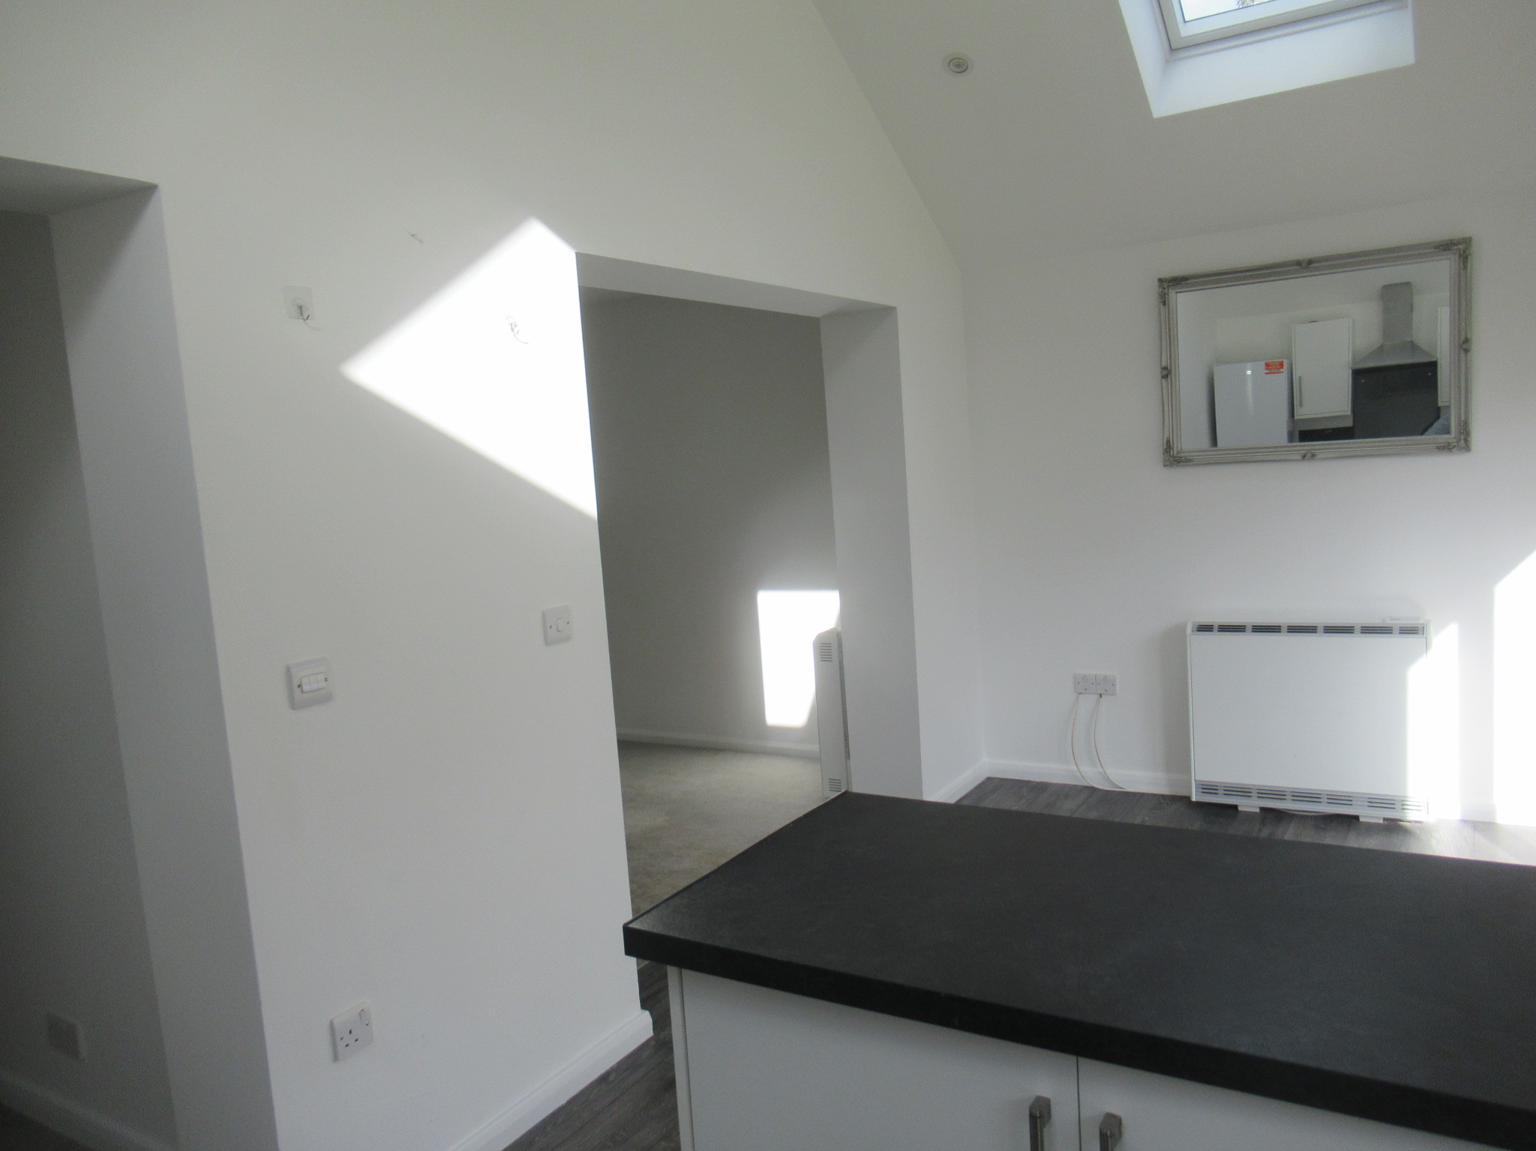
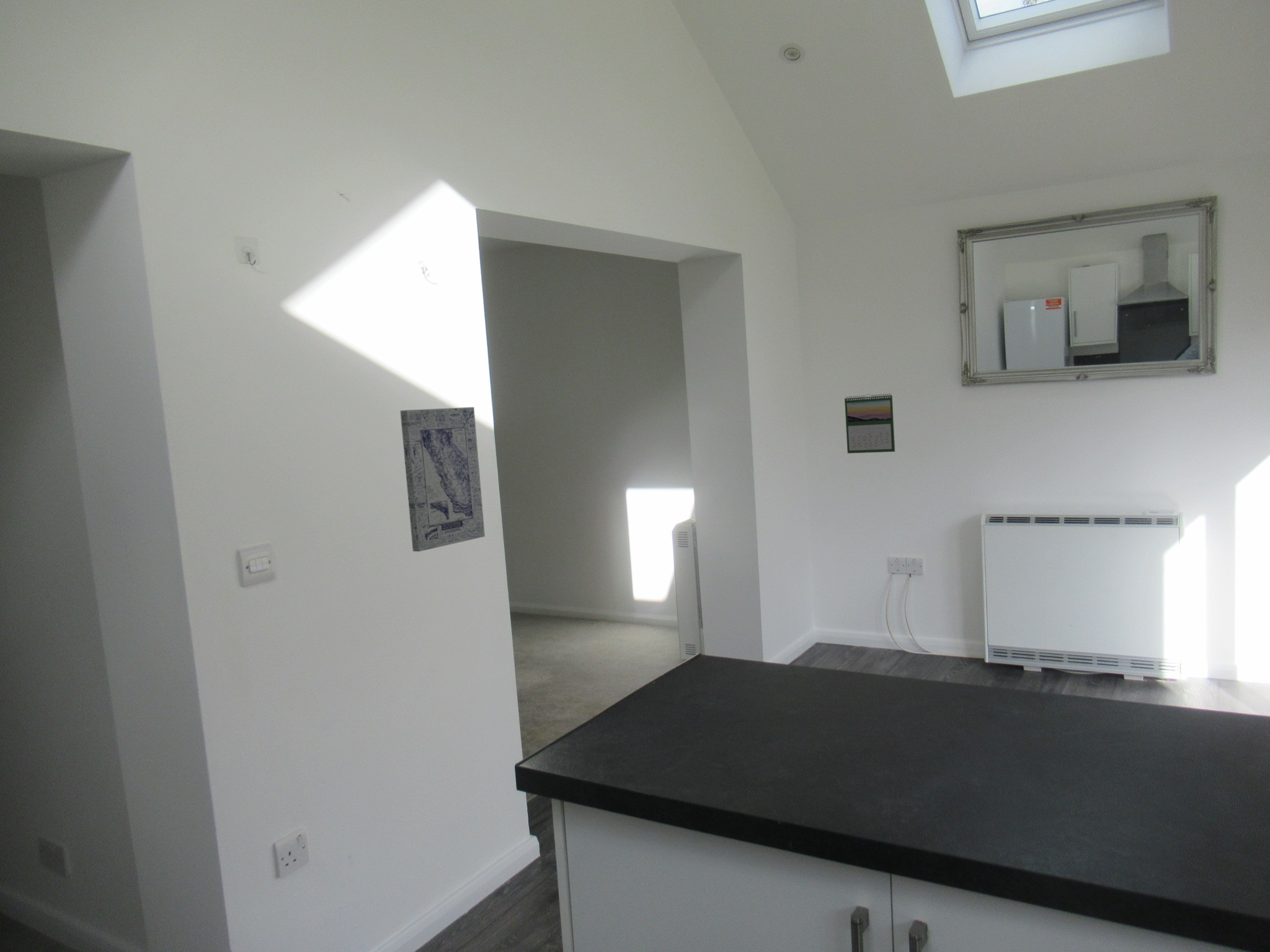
+ wall art (444, 476)
+ calendar (869, 423)
